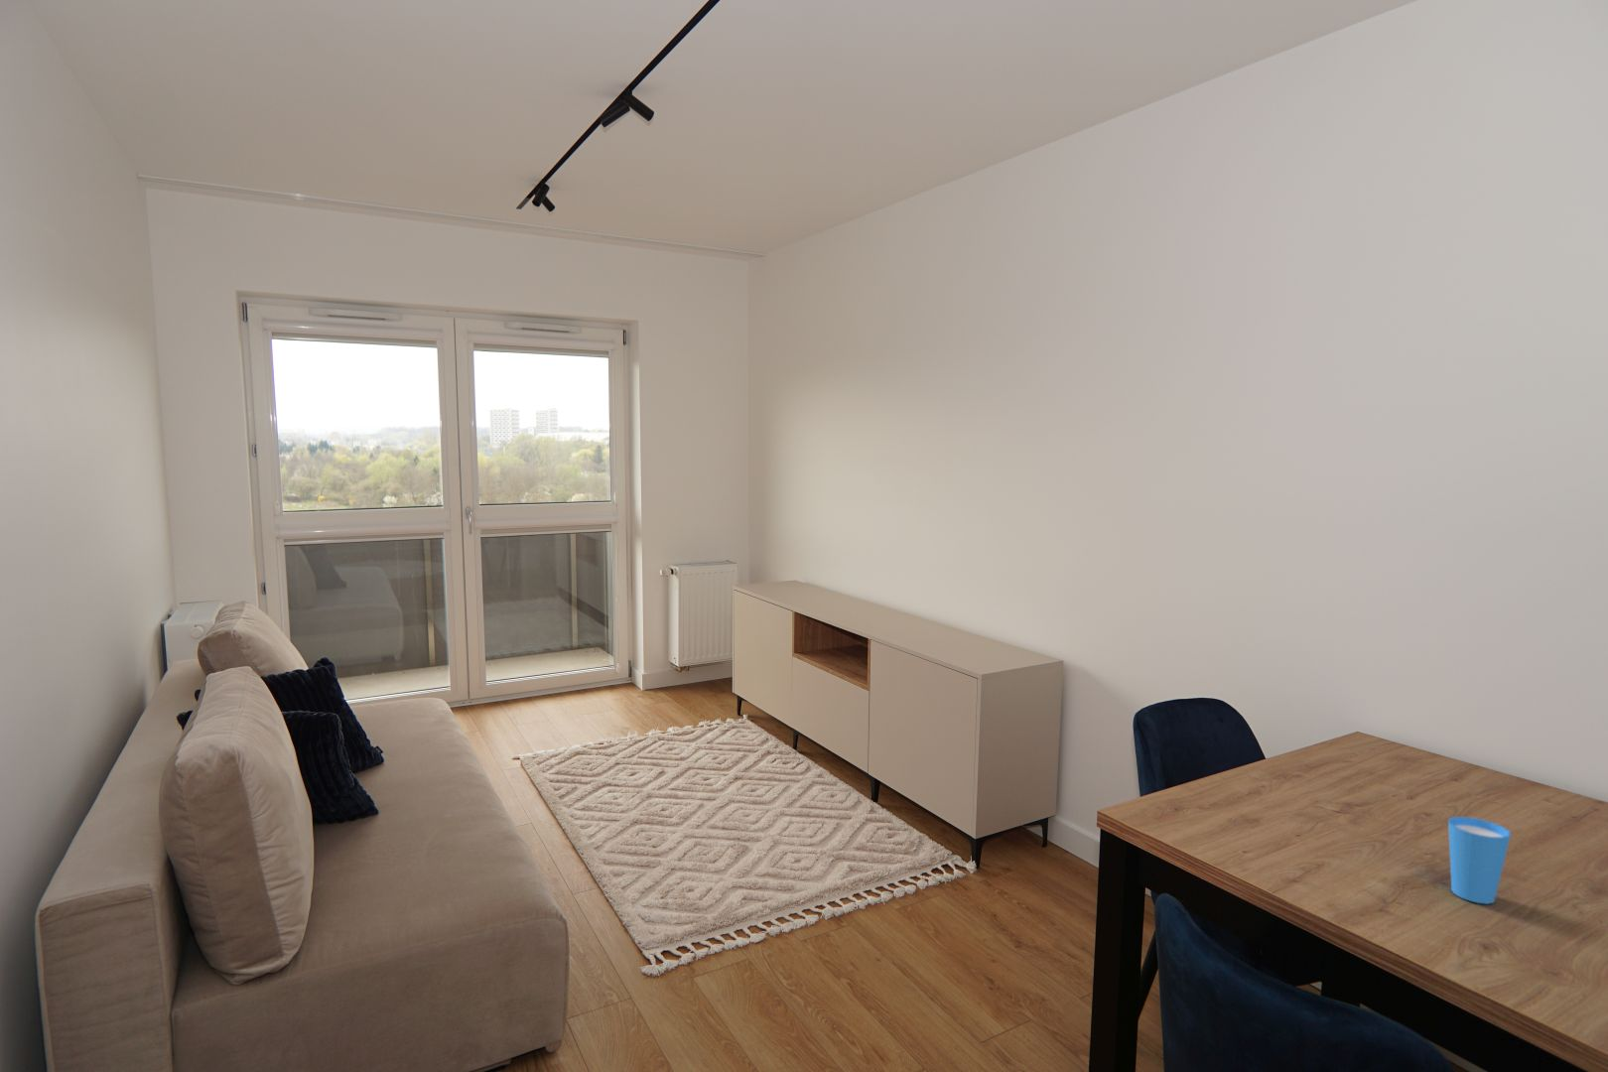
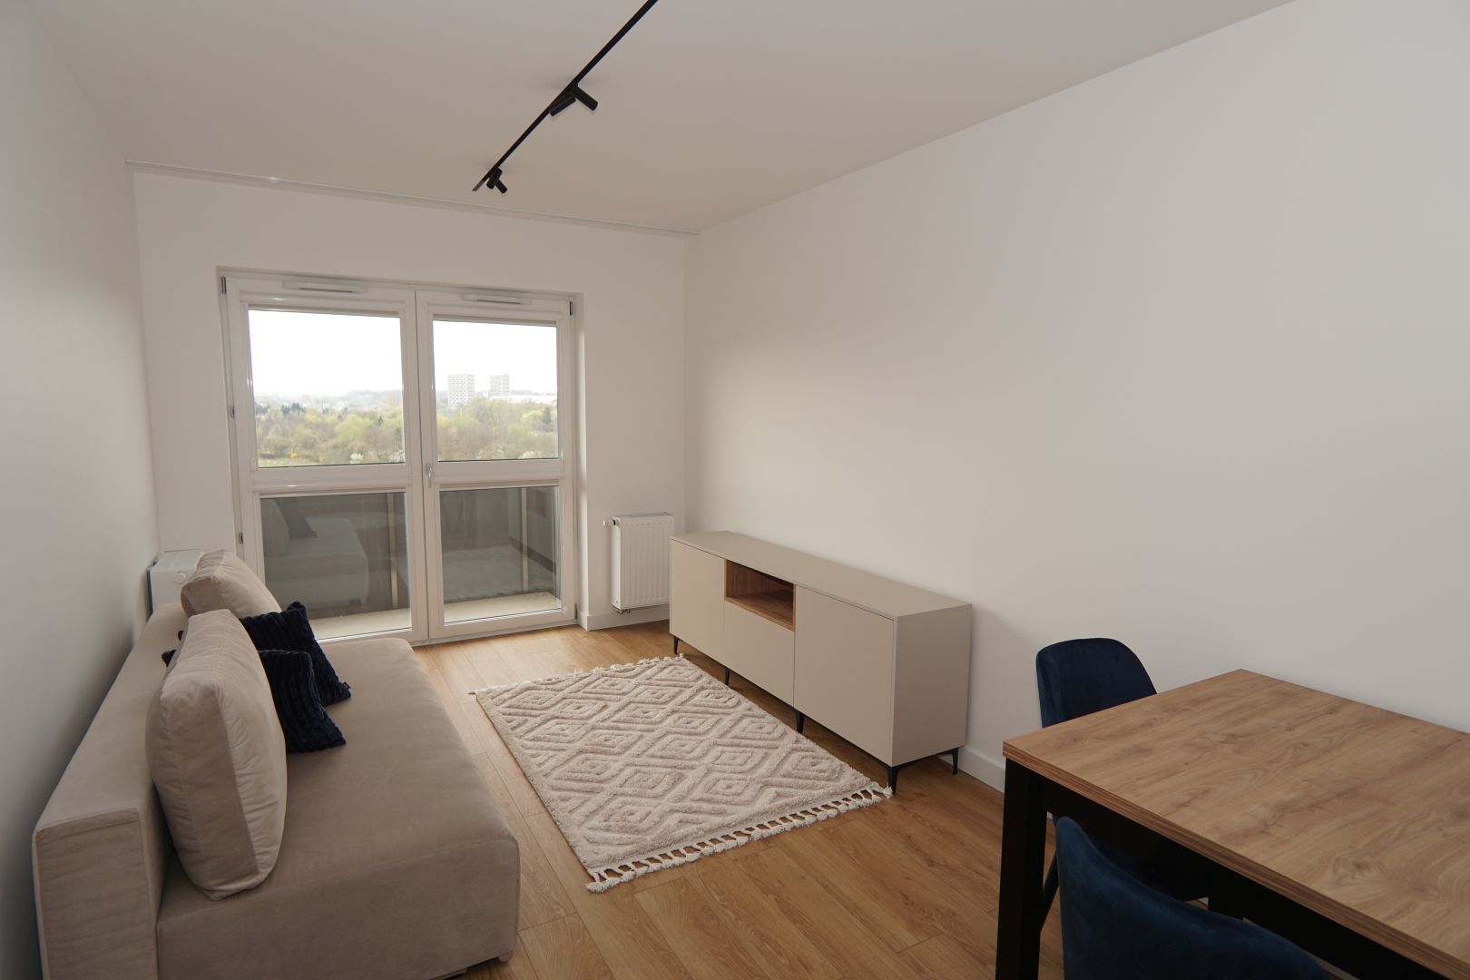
- cup (1475, 860)
